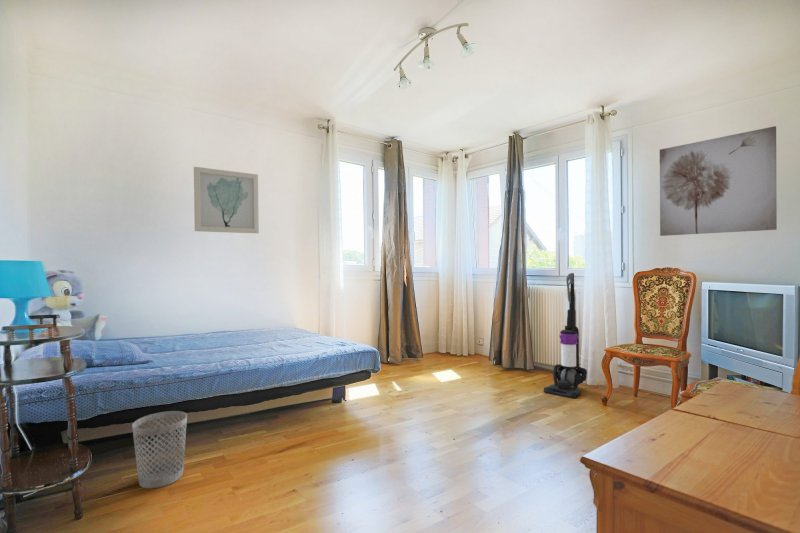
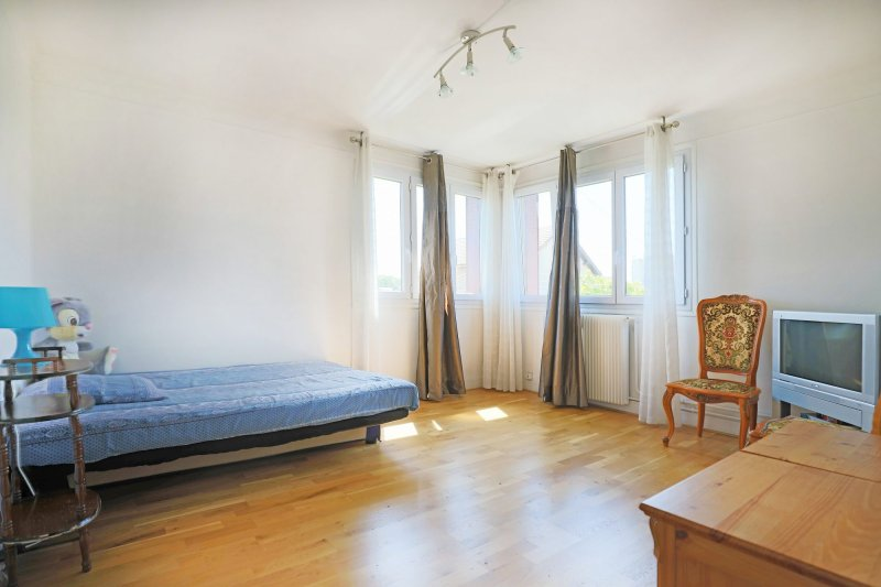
- wall art (712, 186)
- vacuum cleaner (567, 332)
- wastebasket (161, 448)
- wall art (227, 201)
